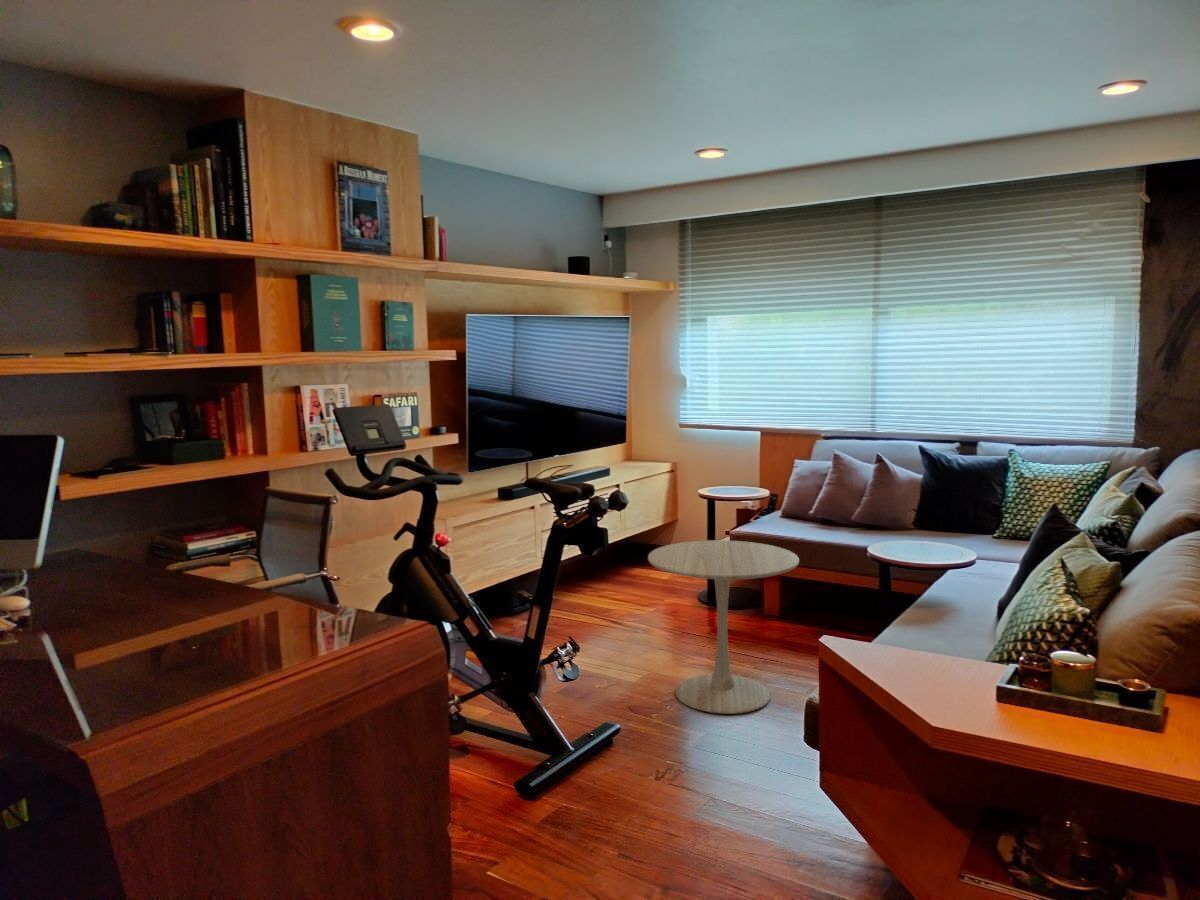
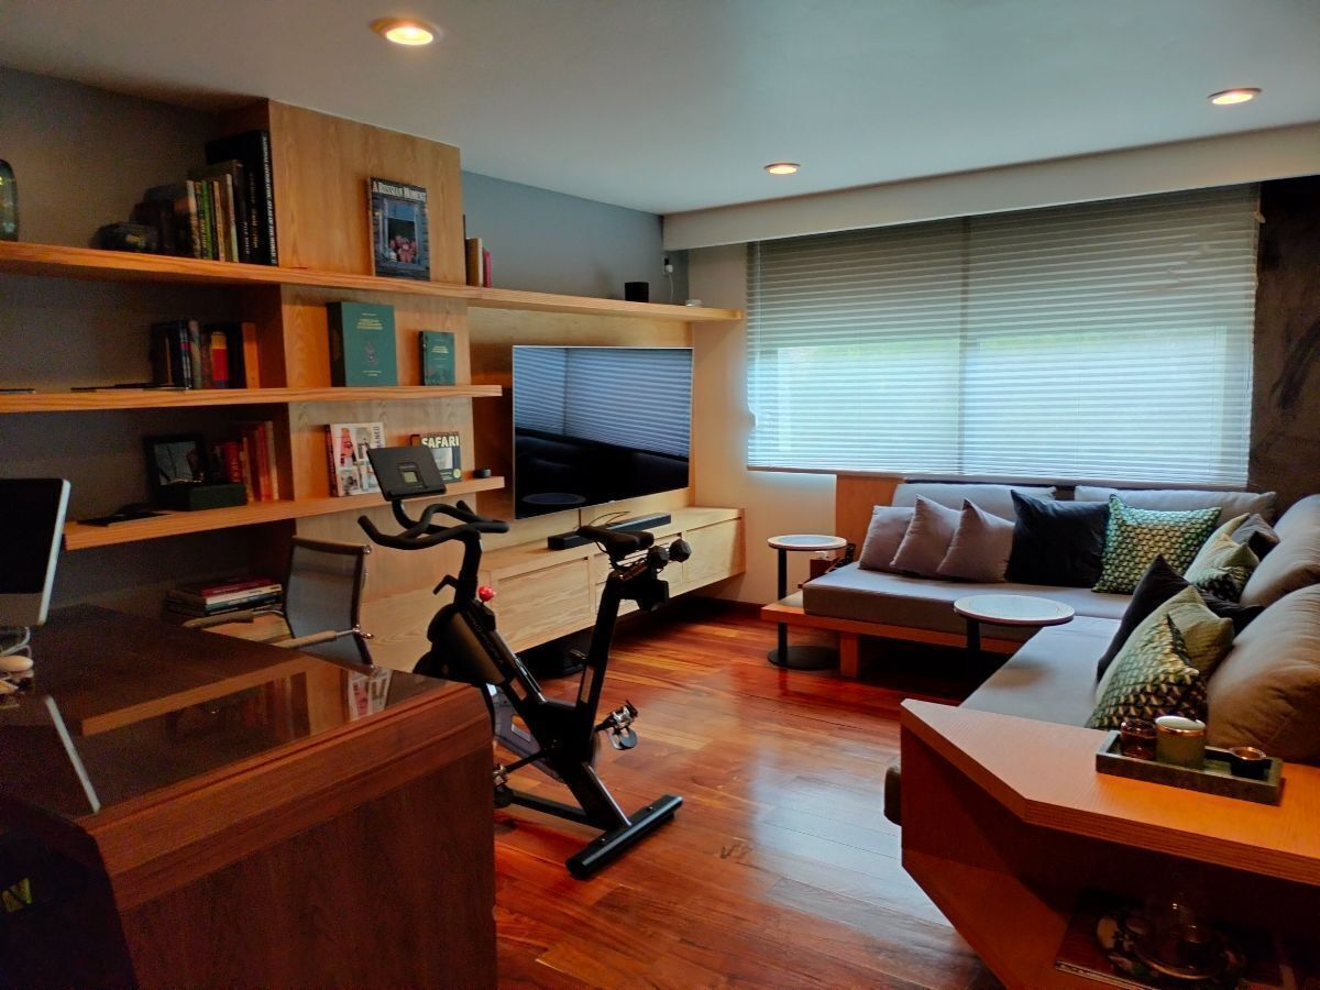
- side table (722, 625)
